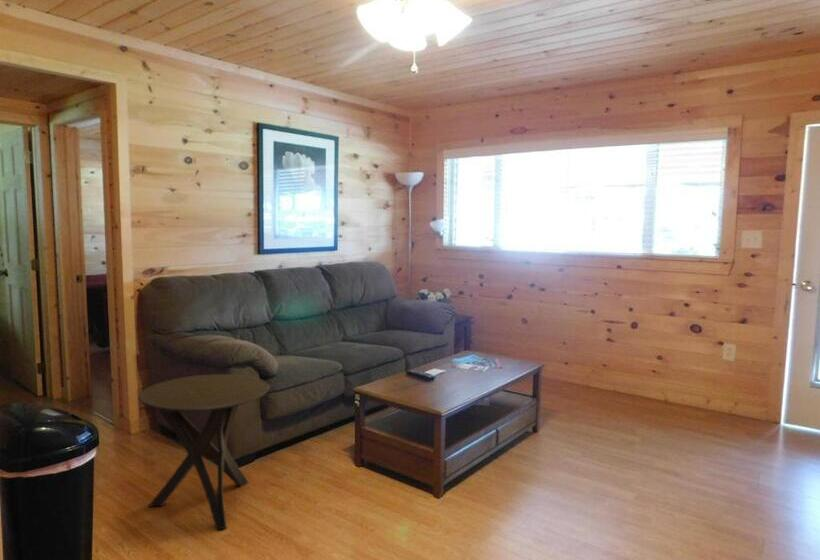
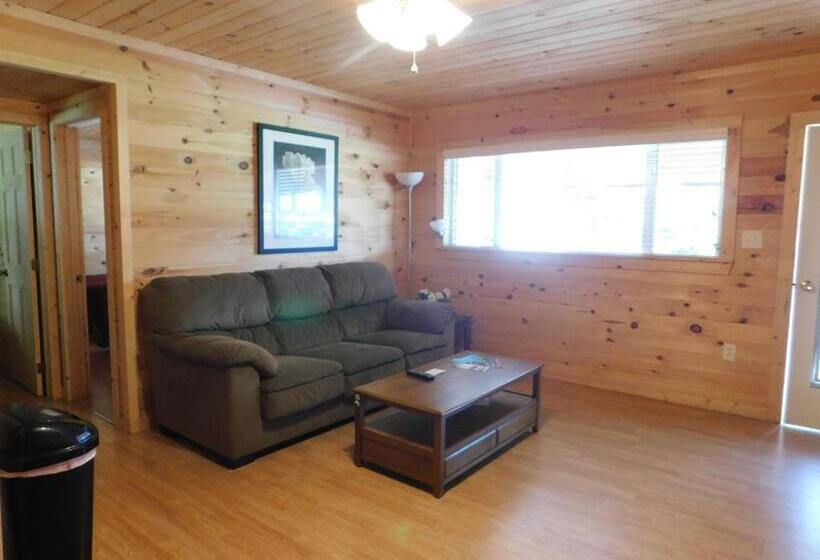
- side table (207, 447)
